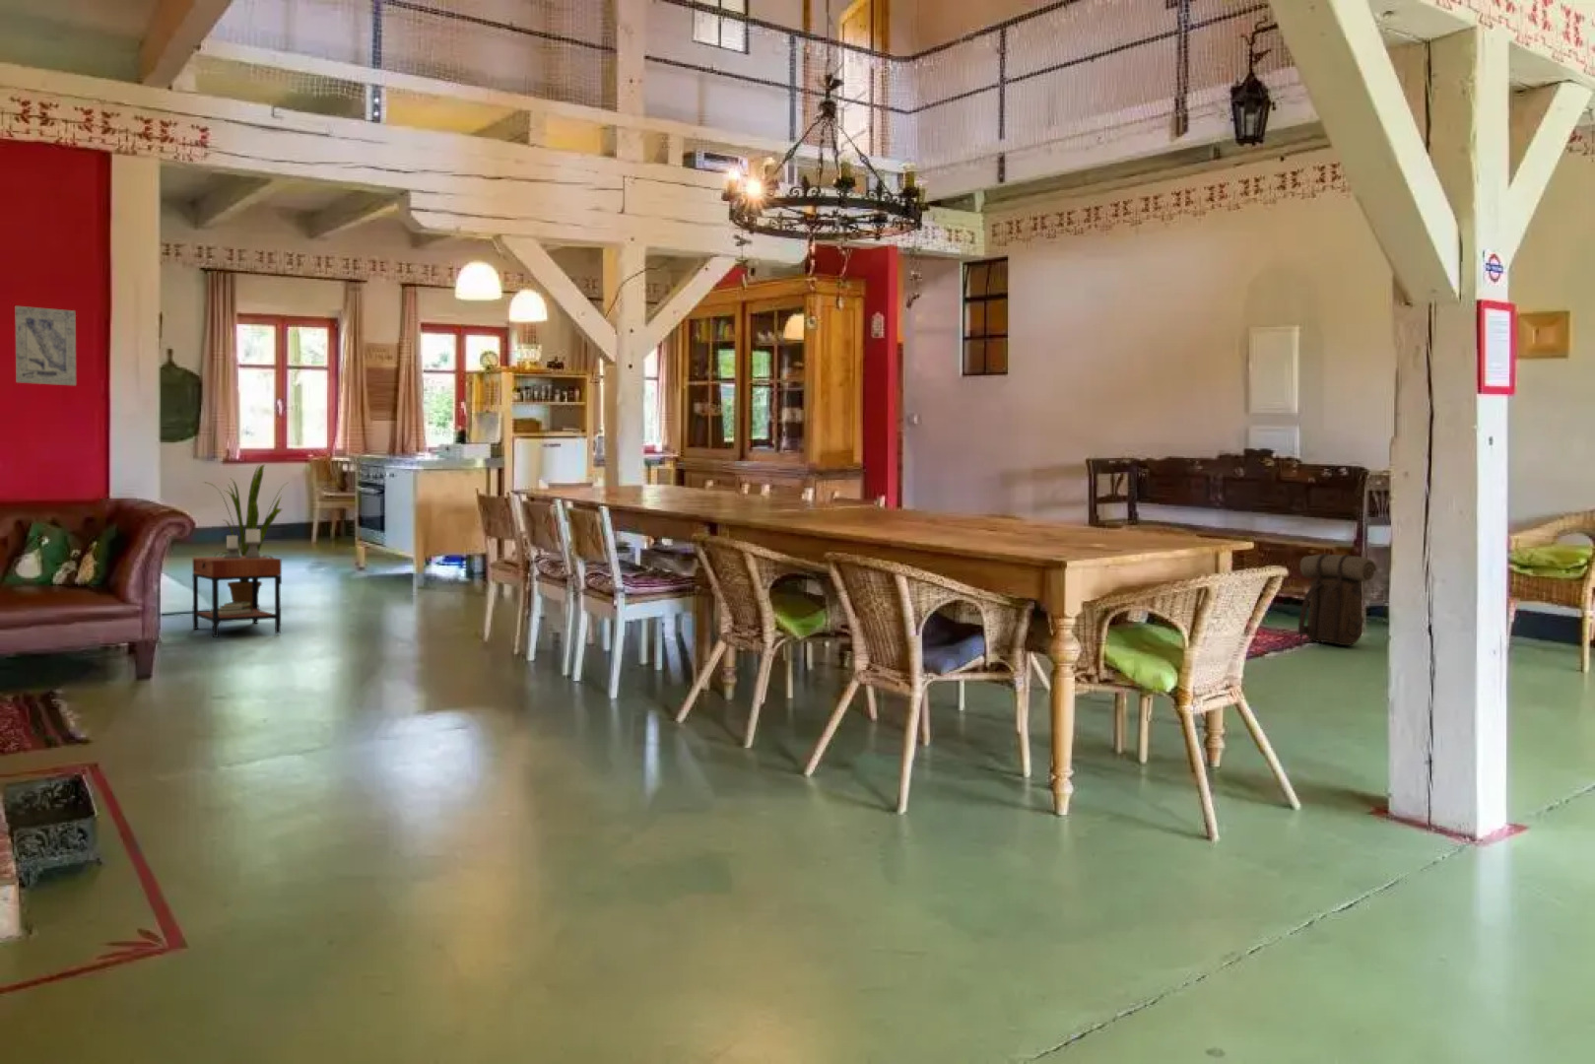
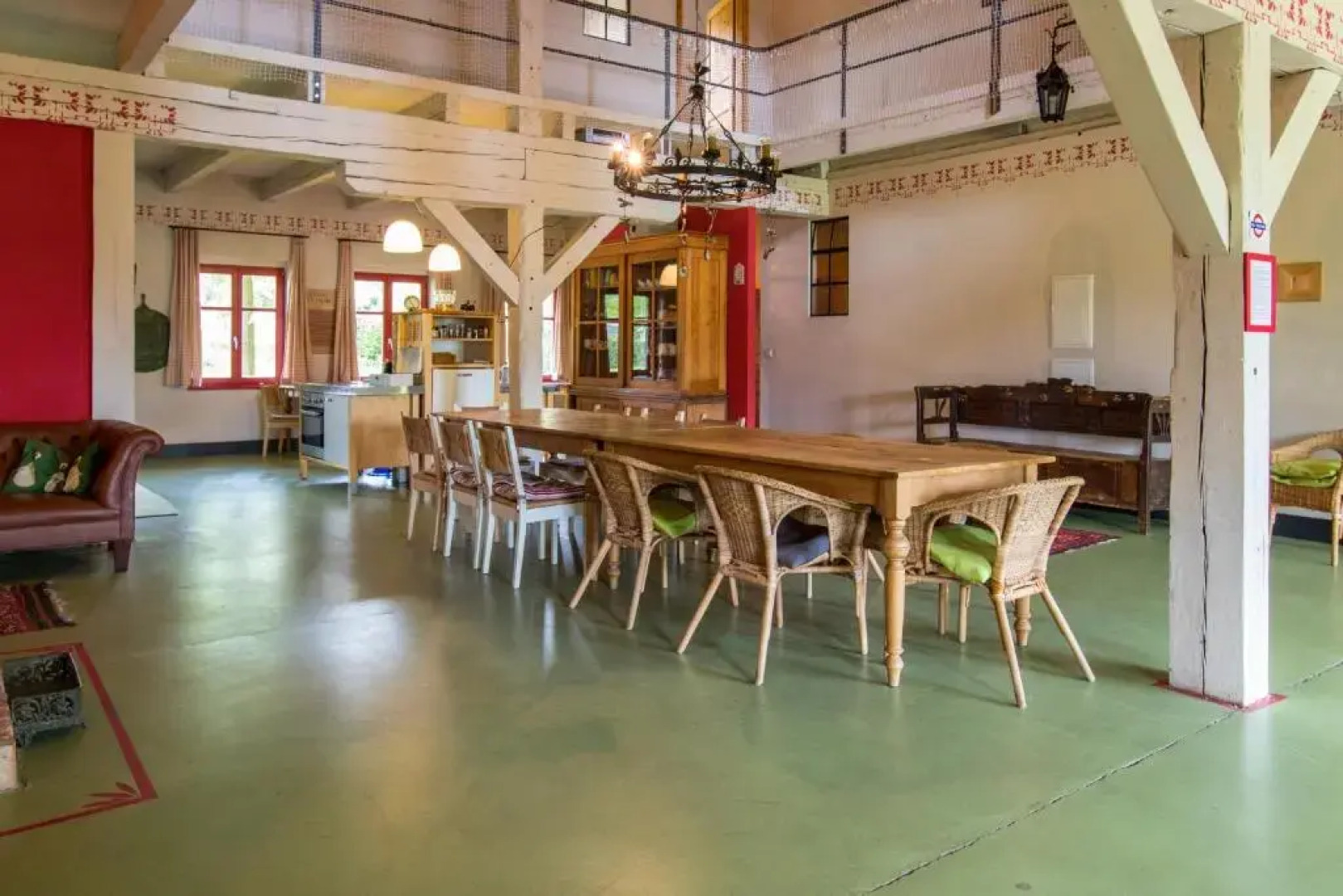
- backpack (1328, 598)
- house plant (243, 534)
- side table (235, 578)
- wall art (45, 346)
